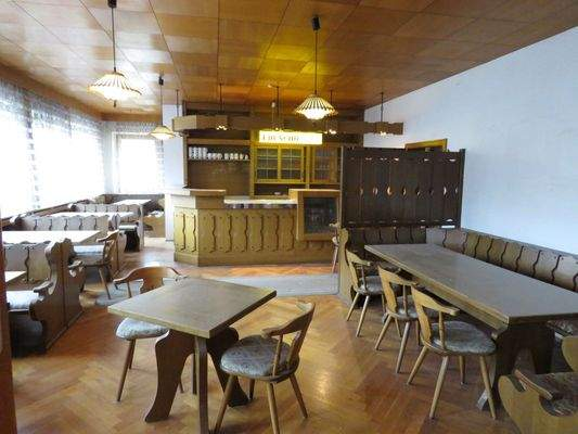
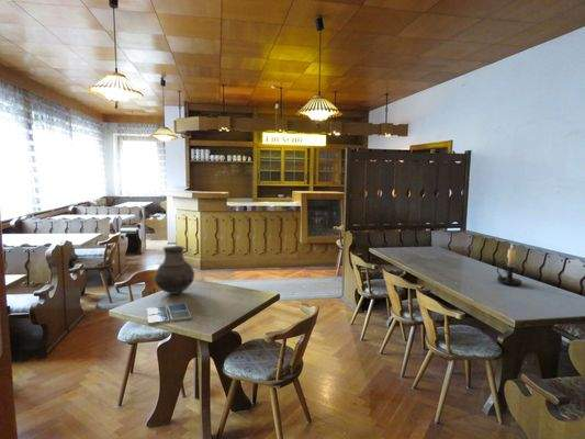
+ drink coaster (167, 313)
+ vase (173, 270)
+ candle holder (508, 262)
